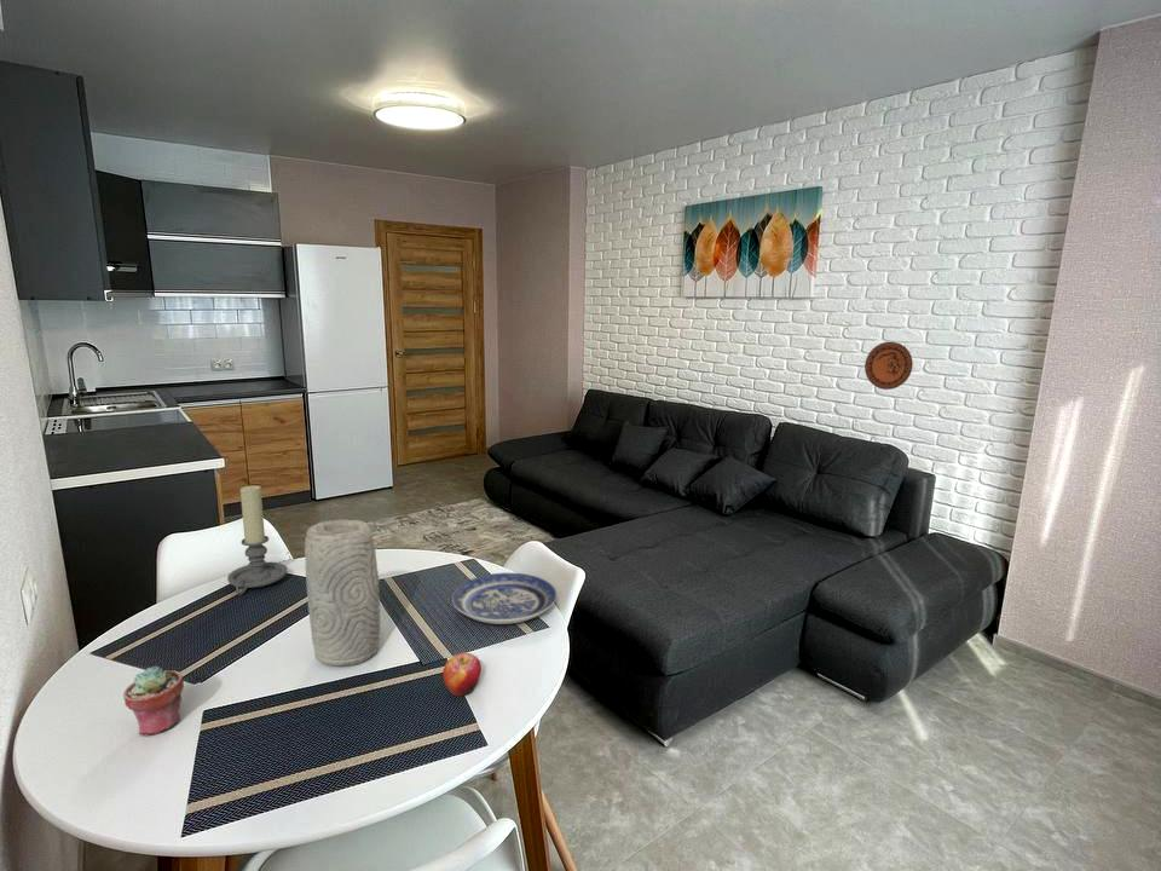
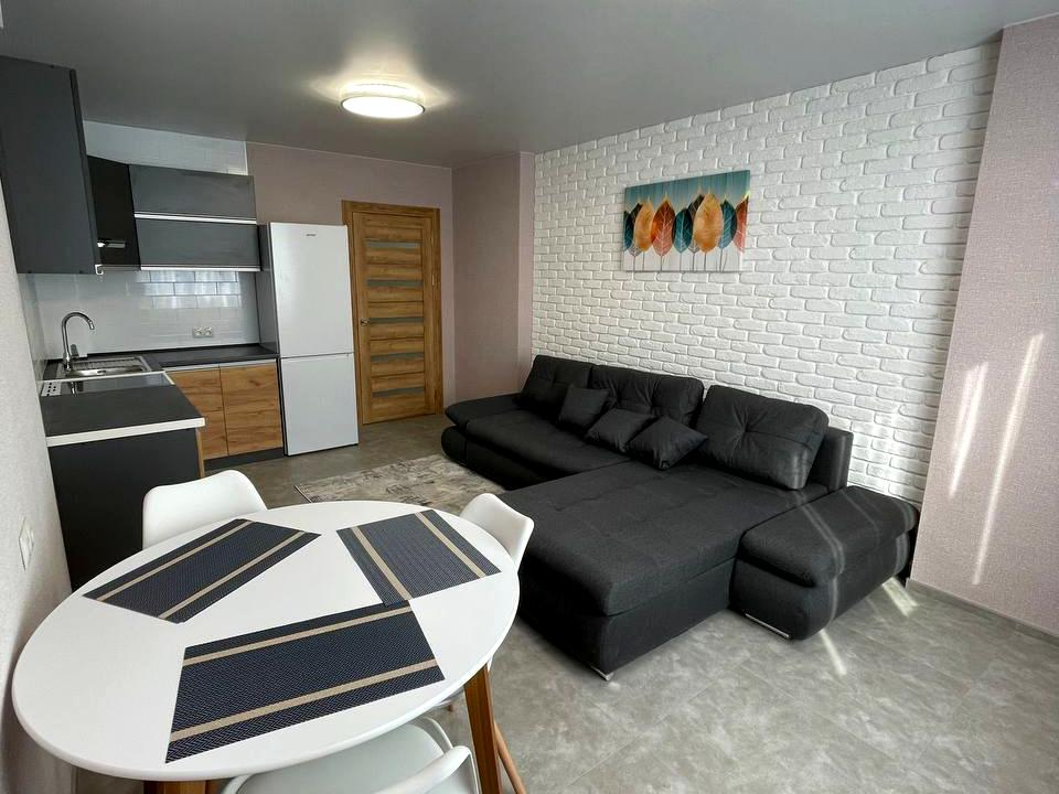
- plate (504, 601)
- candle holder (250, 536)
- apple (462, 673)
- decorative plate (888, 365)
- vase (343, 590)
- potted succulent (155, 696)
